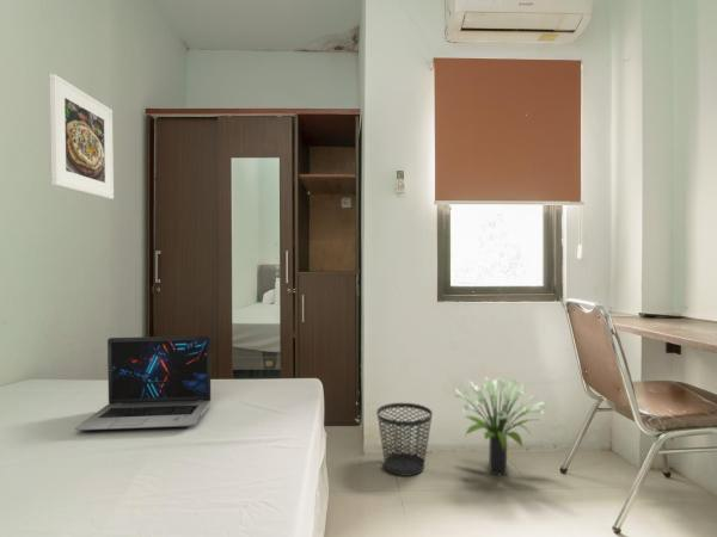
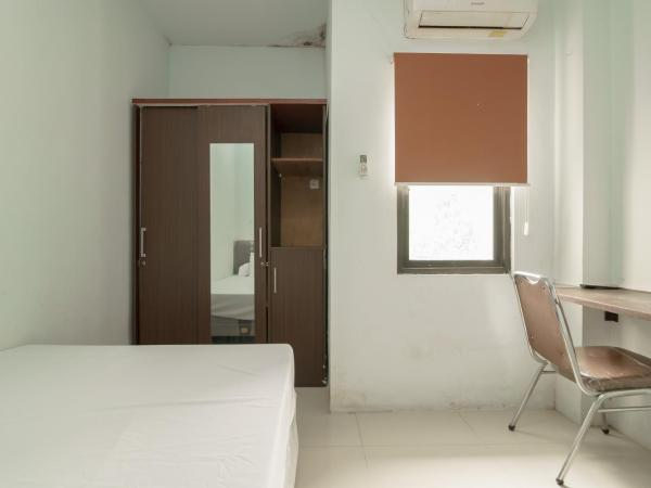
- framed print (85, 143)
- laptop (148, 381)
- potted plant (500, 424)
- wastebasket (404, 439)
